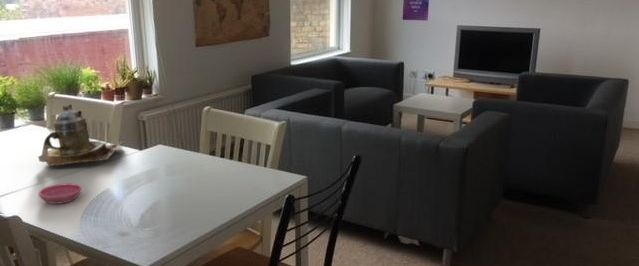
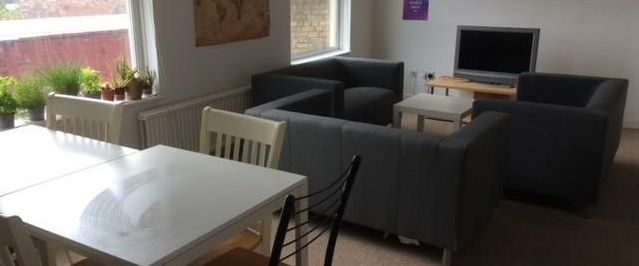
- teapot (79, 130)
- saucer (60, 194)
